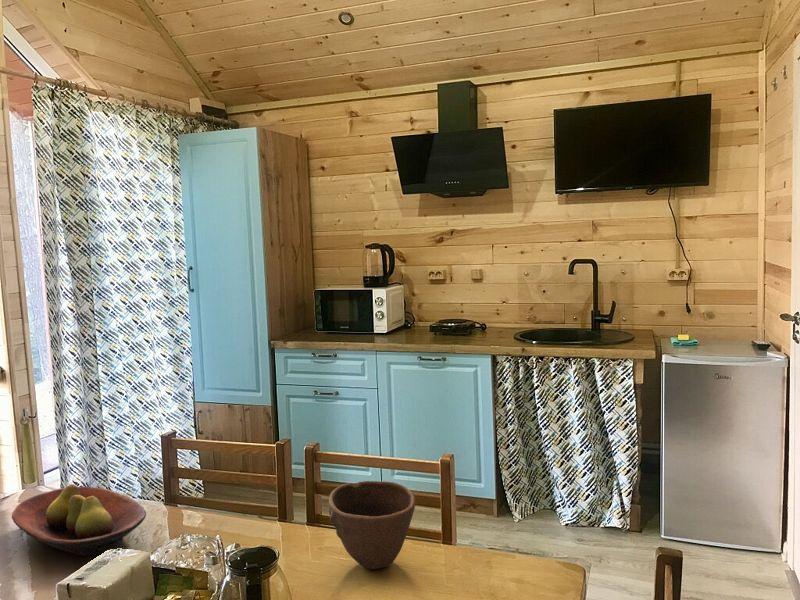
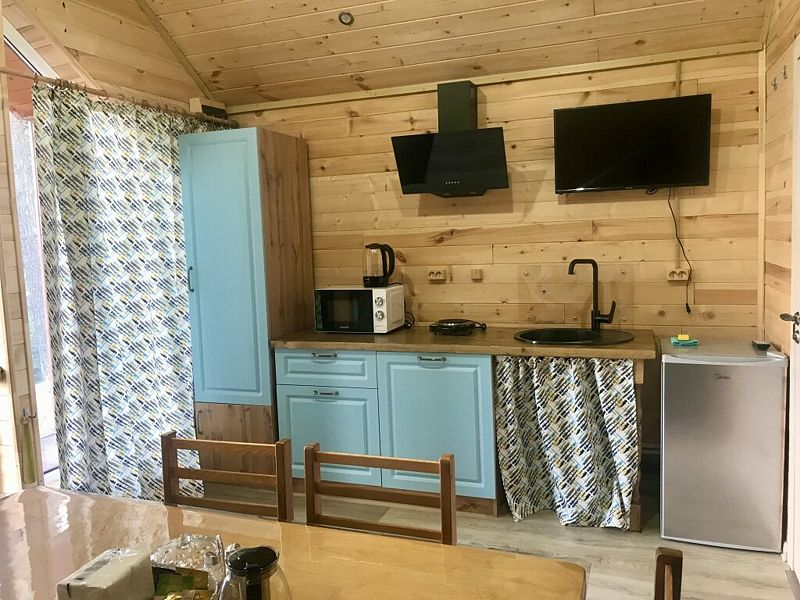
- fruit bowl (78, 513)
- bowl (372, 528)
